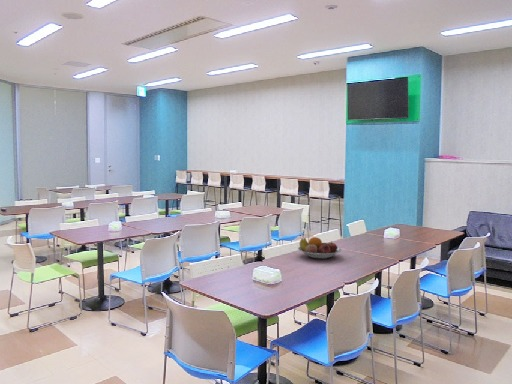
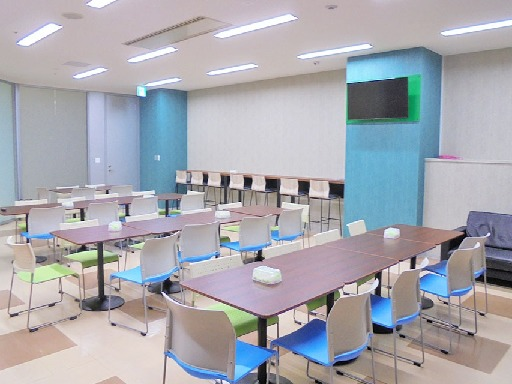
- fruit bowl (319, 247)
